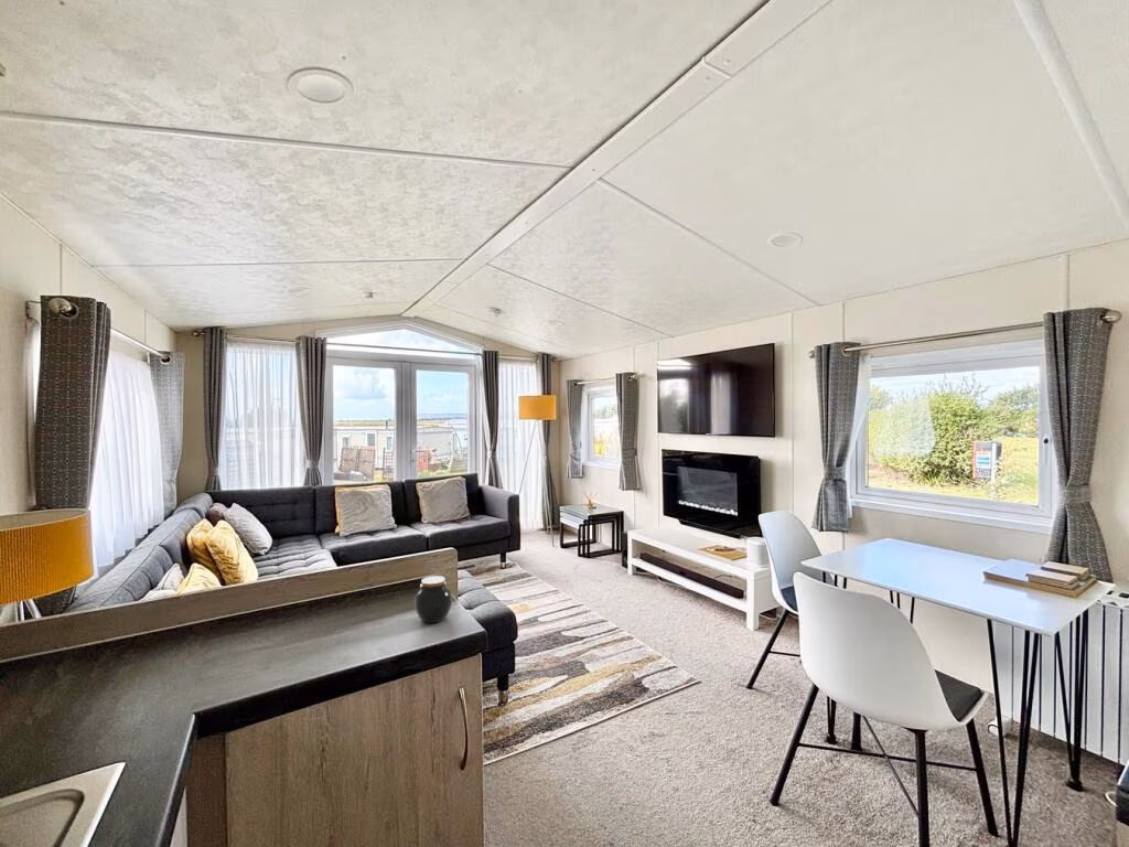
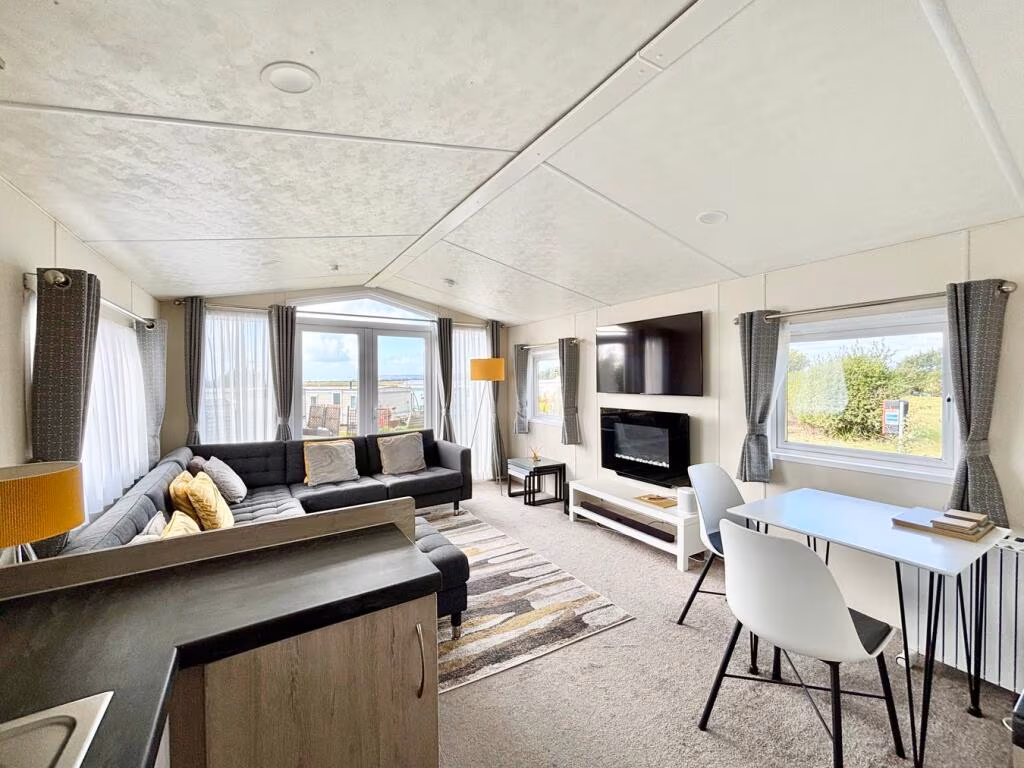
- jar (433, 598)
